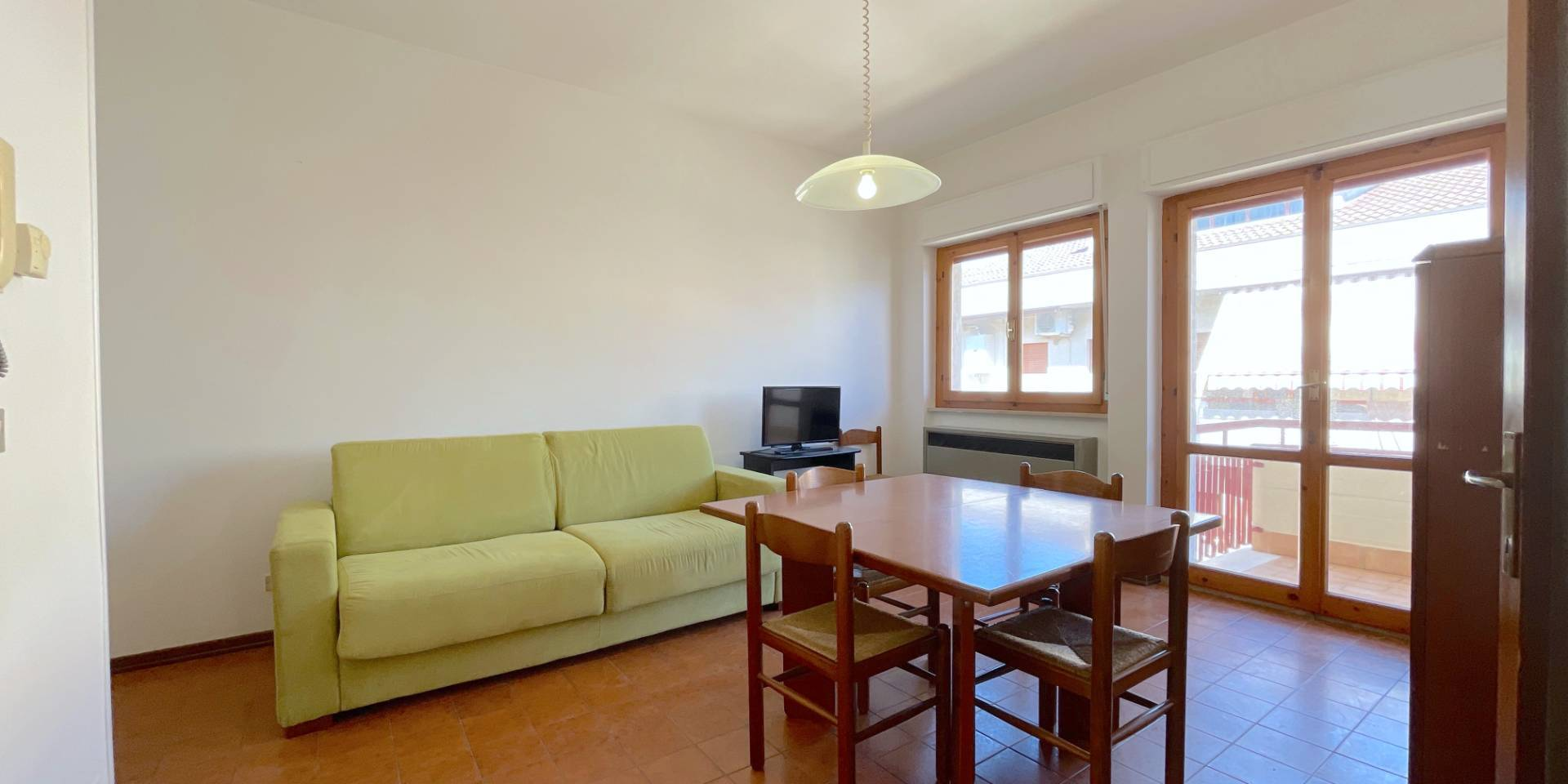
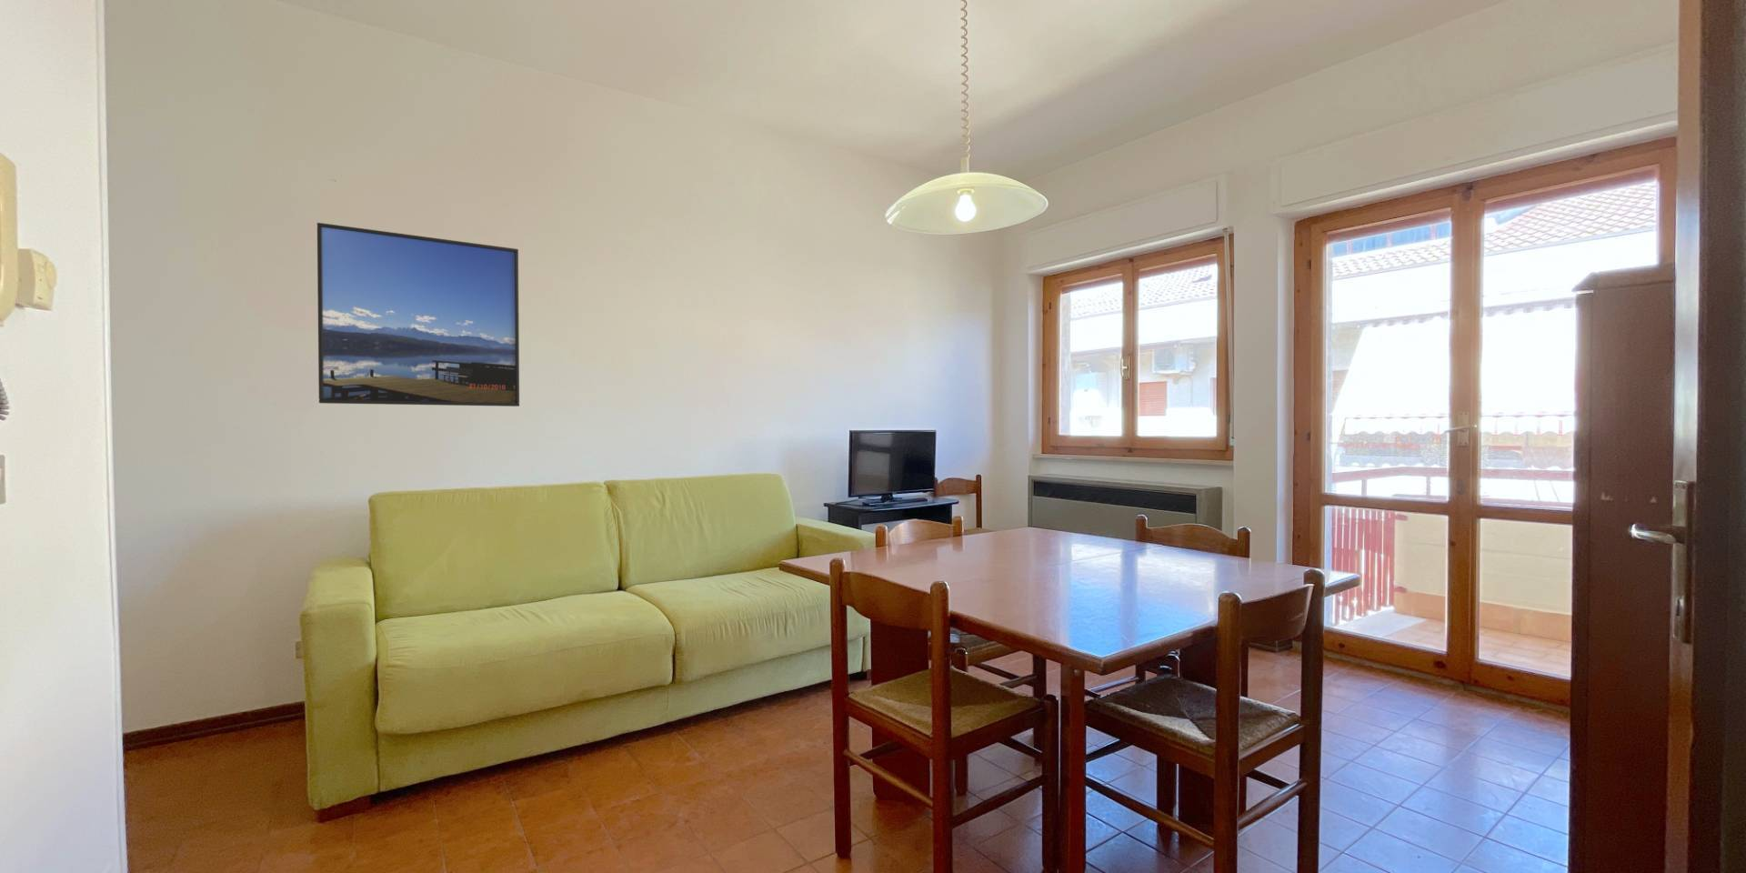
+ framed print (424, 321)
